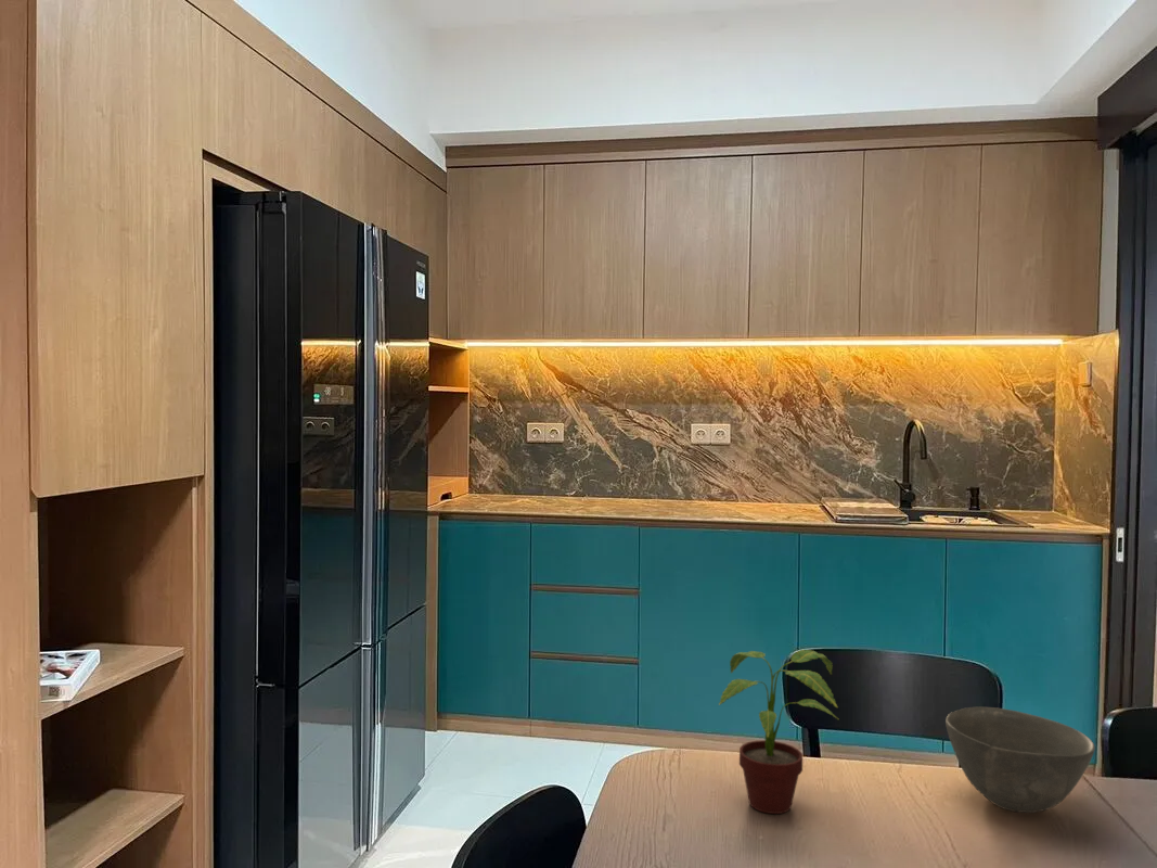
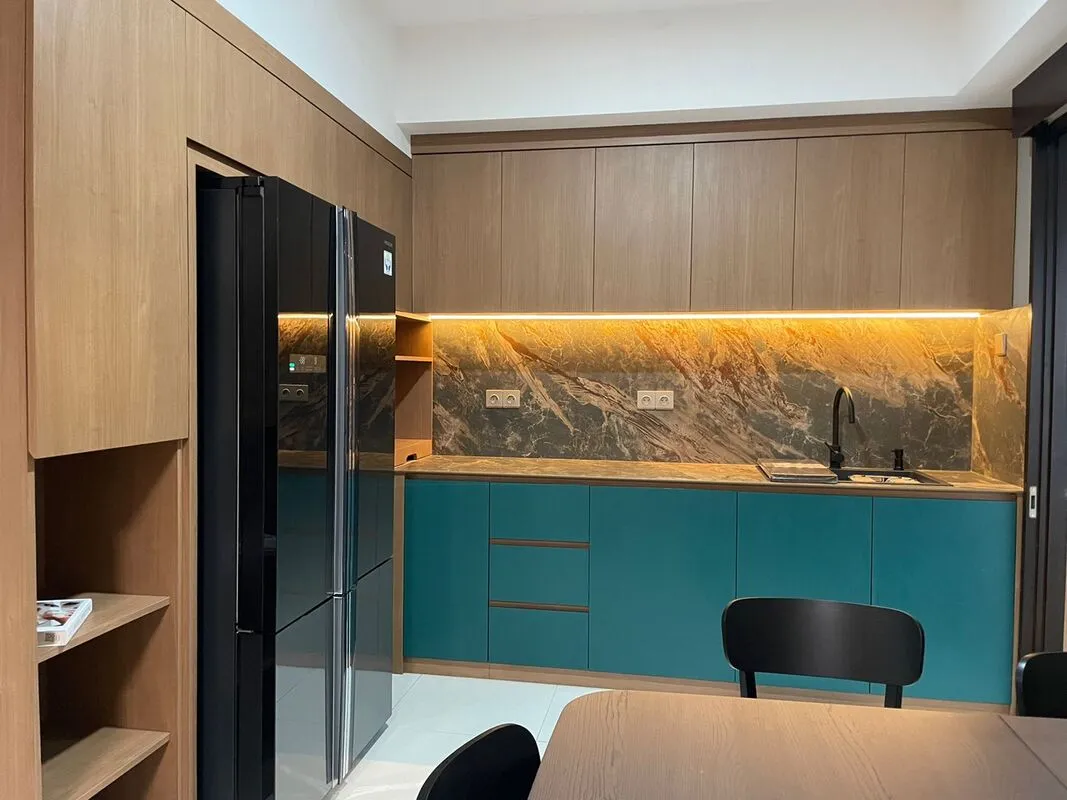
- potted plant (776, 732)
- bowl (1017, 766)
